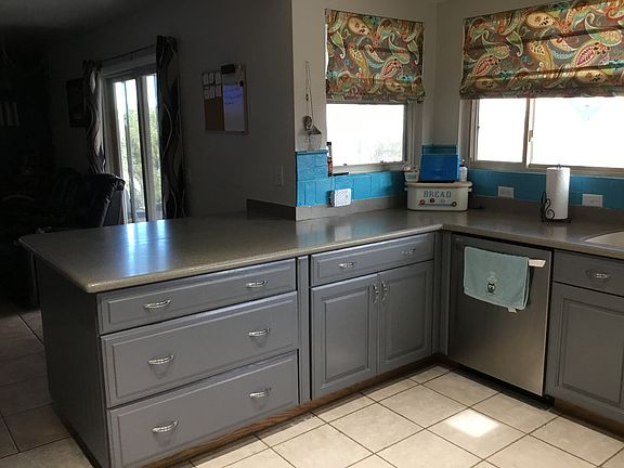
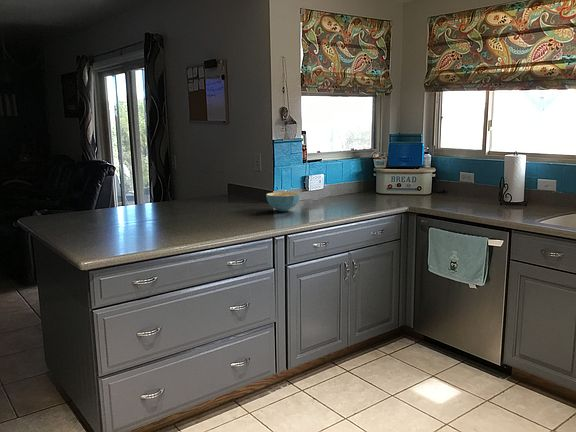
+ cereal bowl (283, 202)
